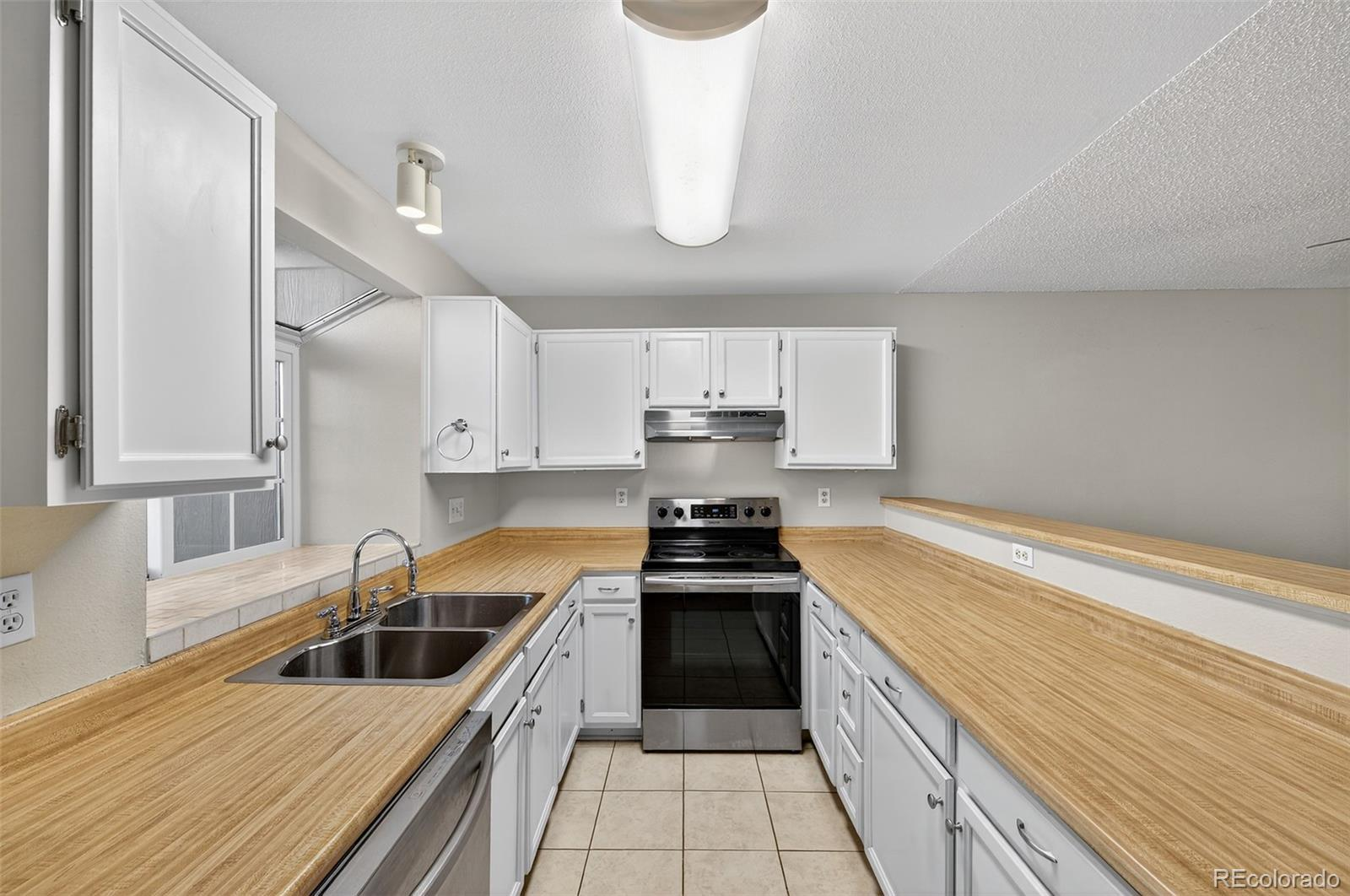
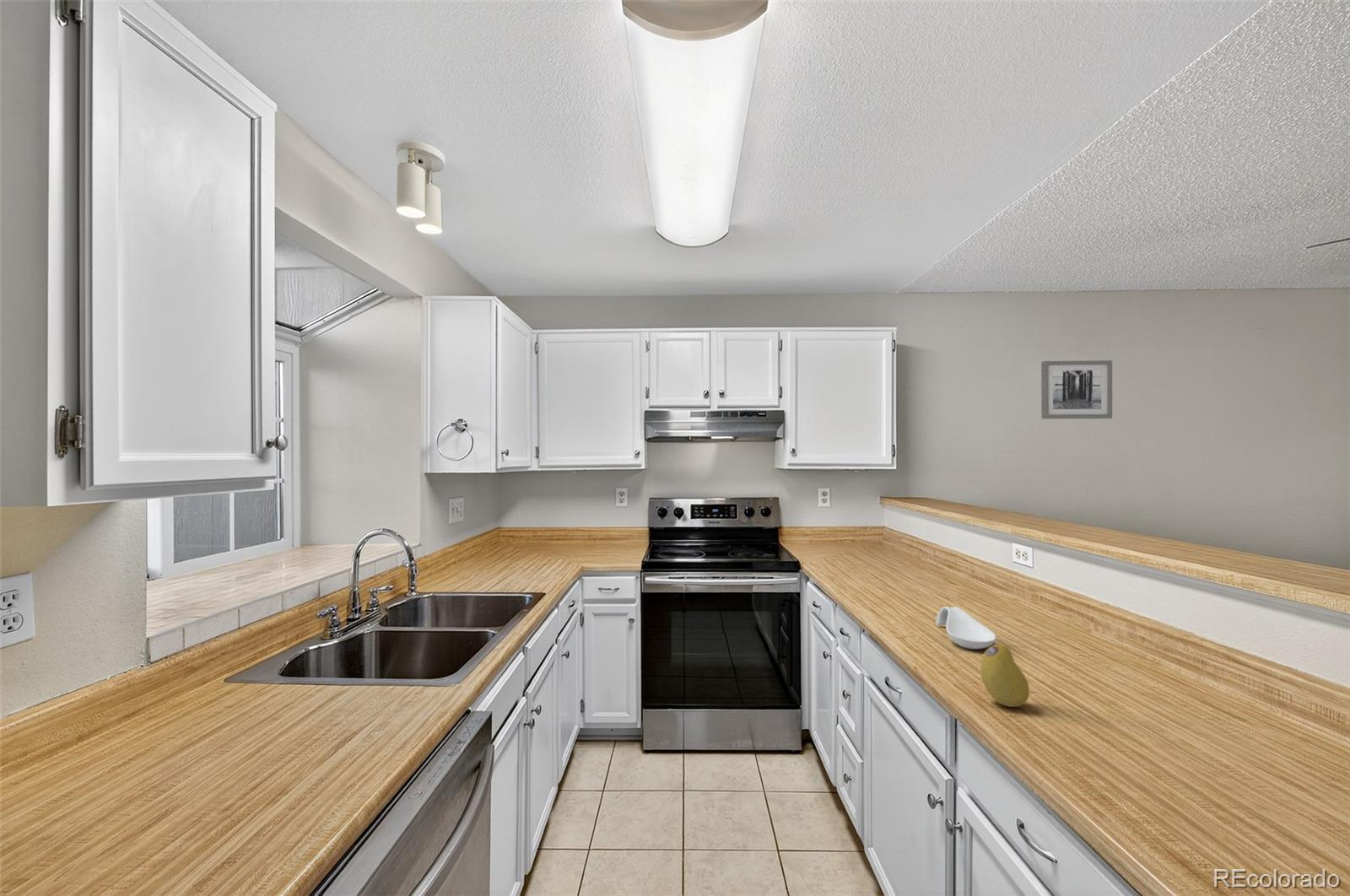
+ fruit (1004, 674)
+ wall art (1077, 390)
+ spoon rest (960, 625)
